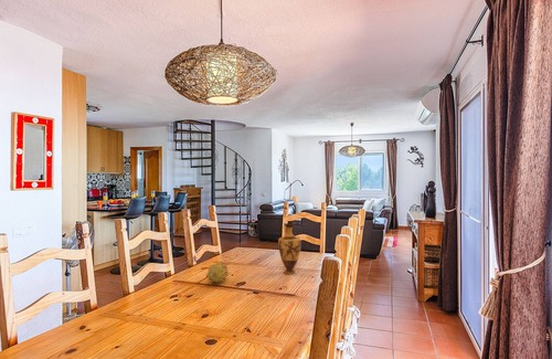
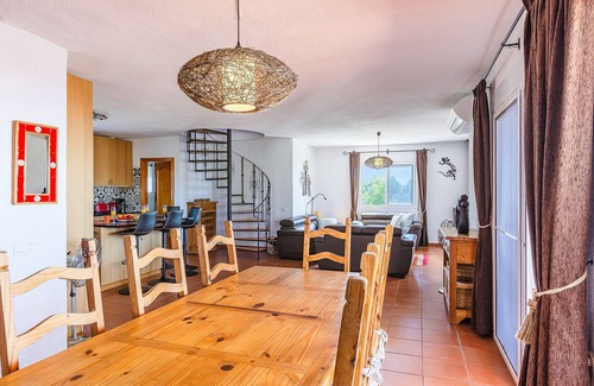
- vase (289, 247)
- fruit (217, 271)
